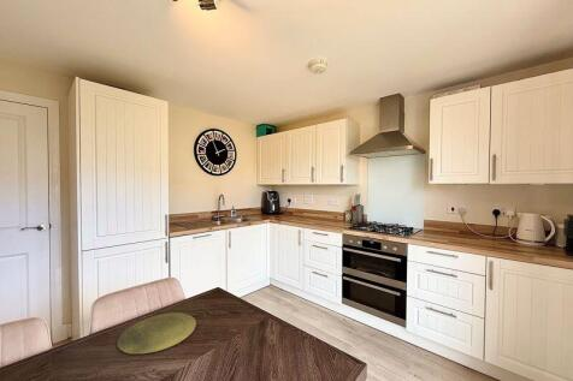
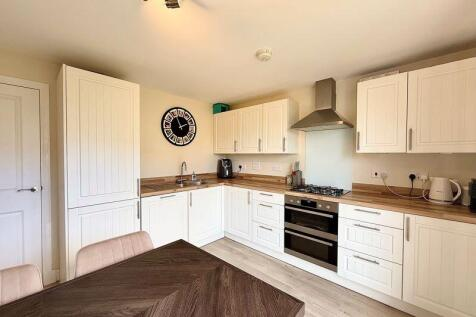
- plate (159, 331)
